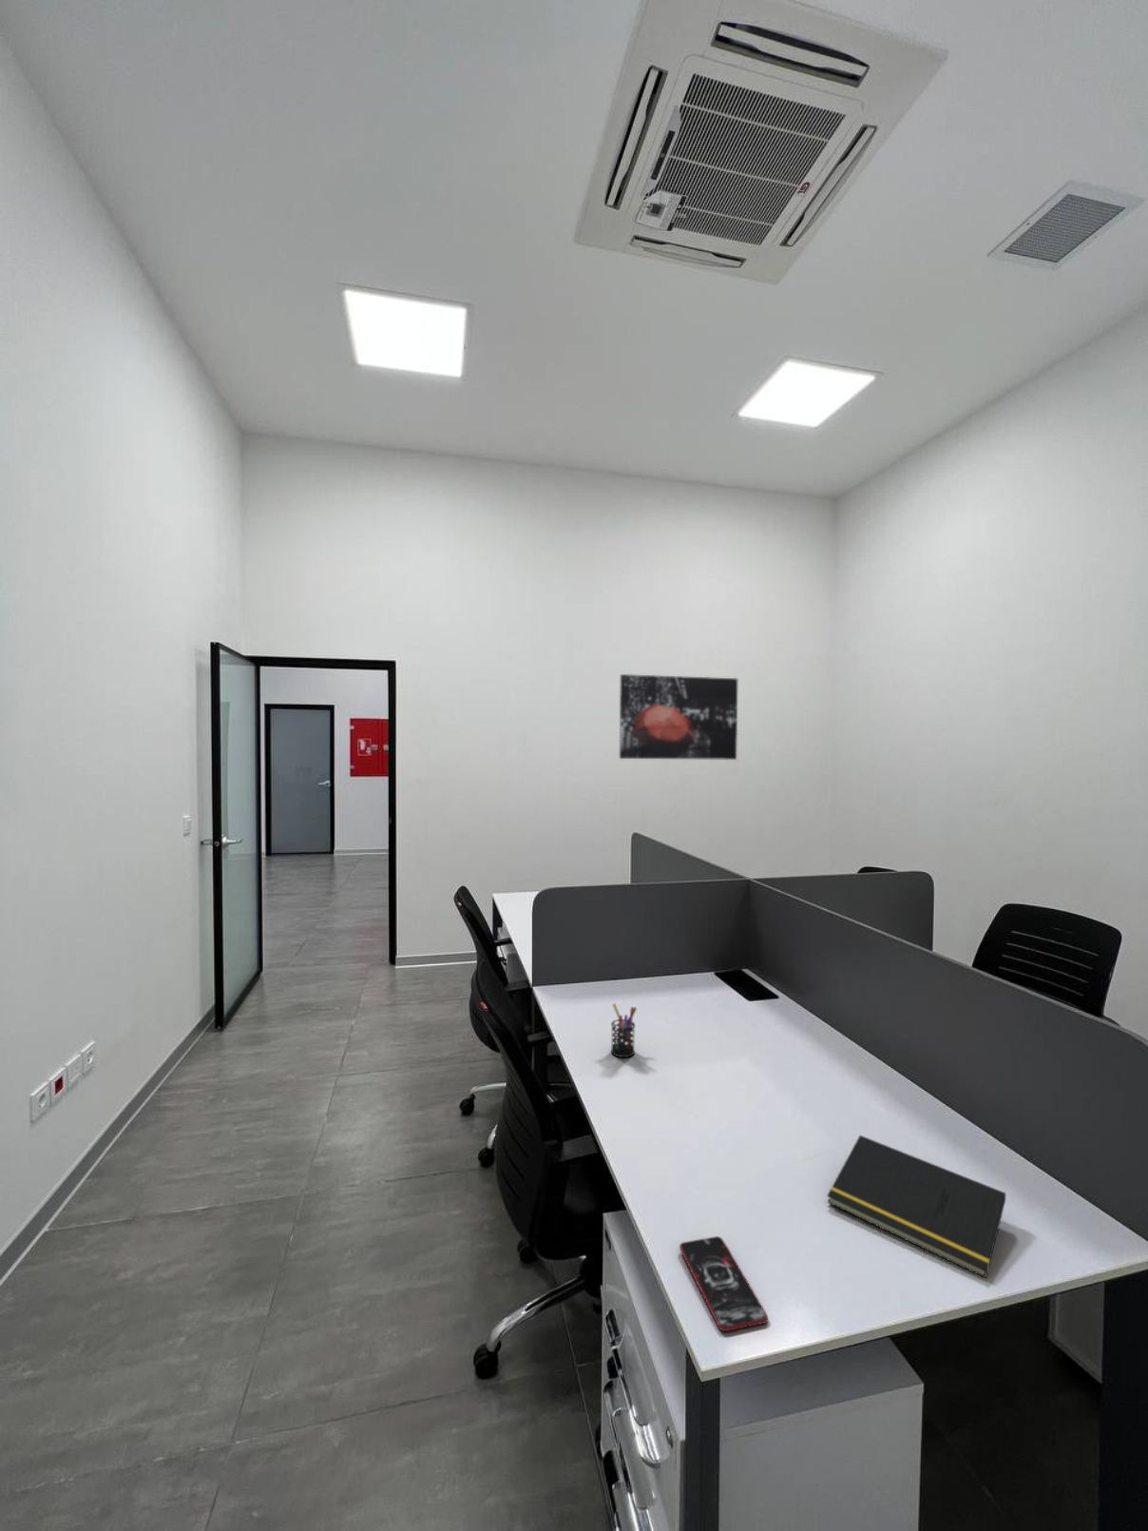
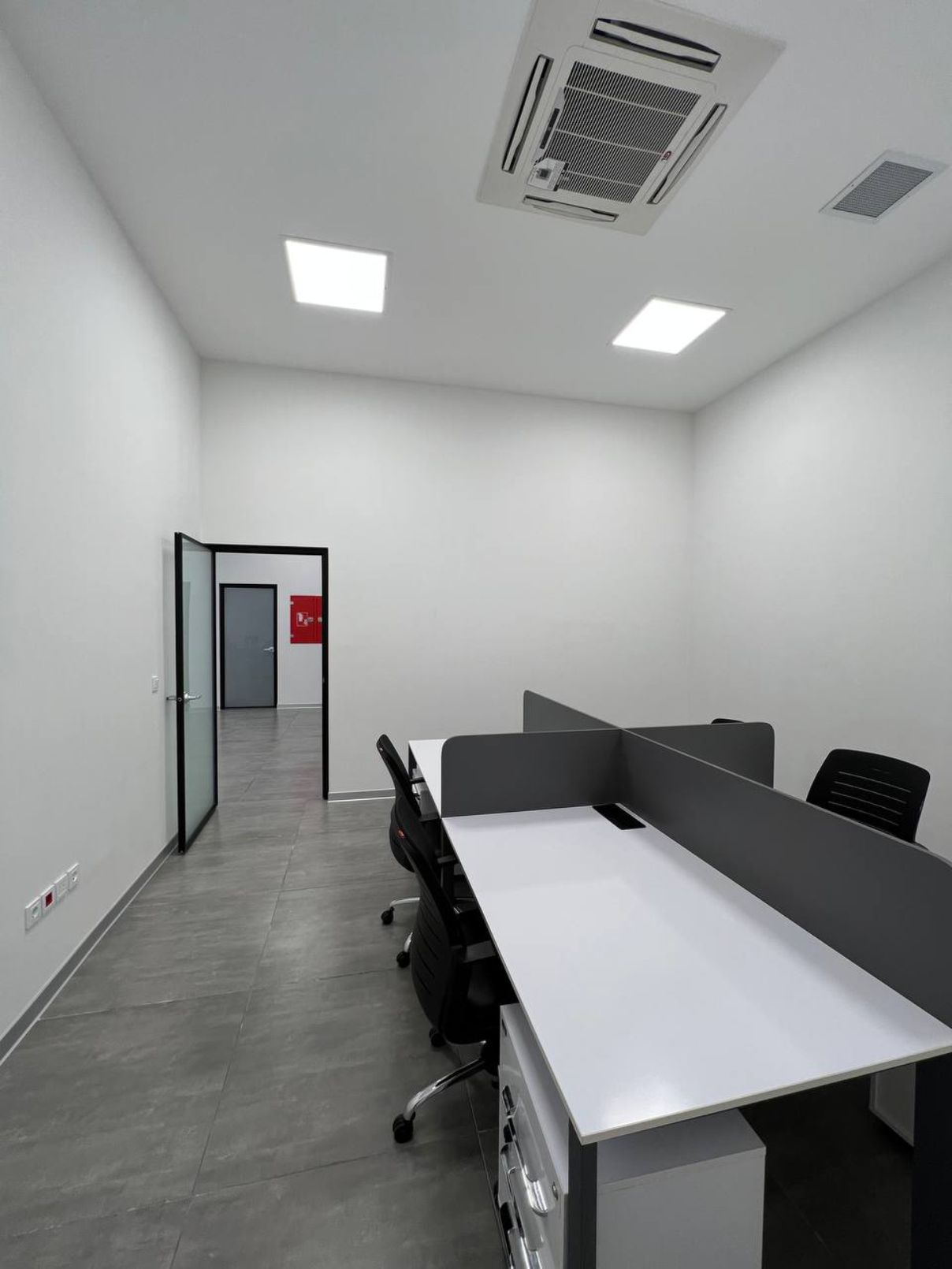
- wall art (679, 718)
- notepad (914, 1197)
- pen holder (626, 1027)
- smartphone (720, 1280)
